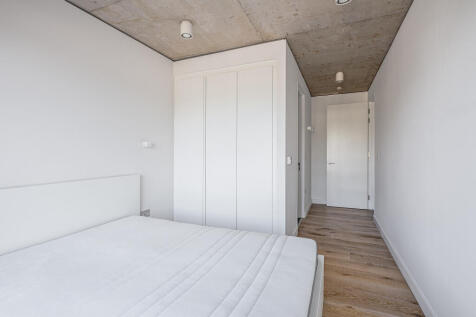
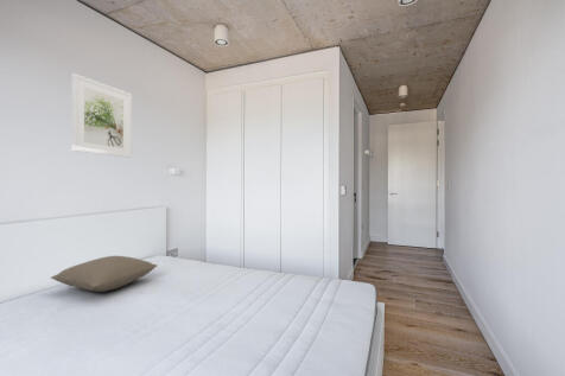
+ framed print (104, 119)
+ pillow (107, 272)
